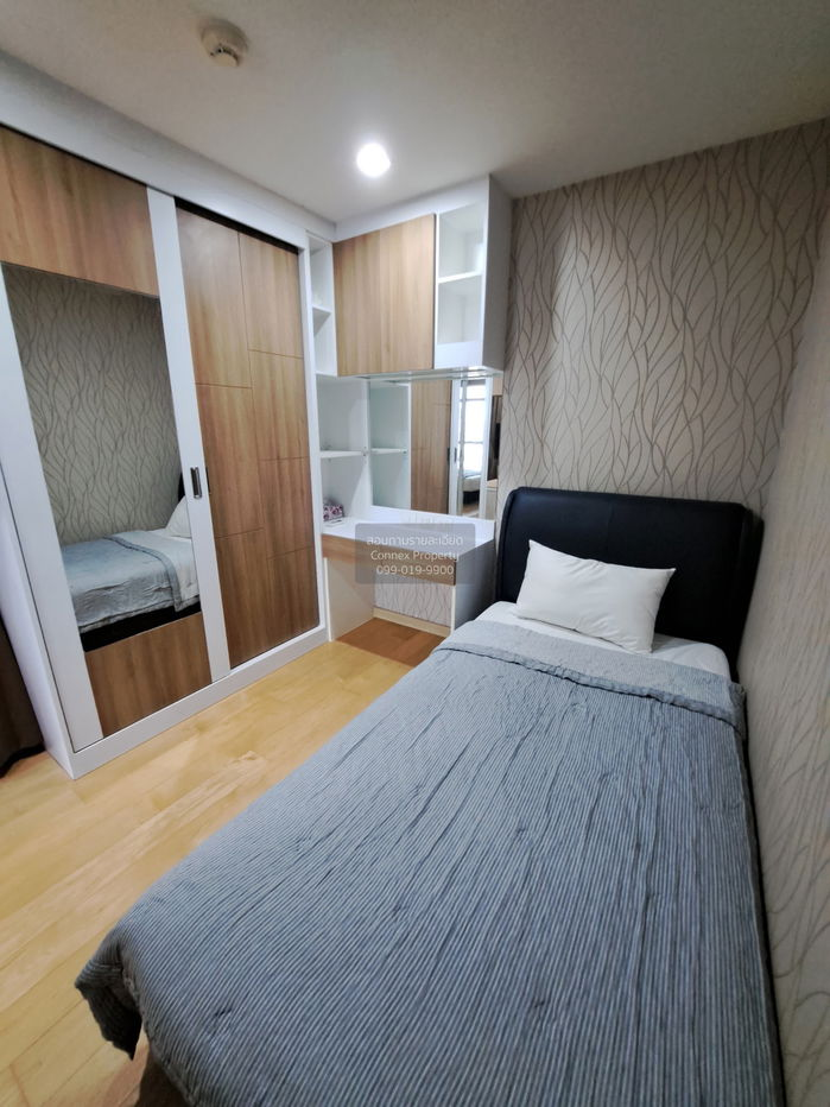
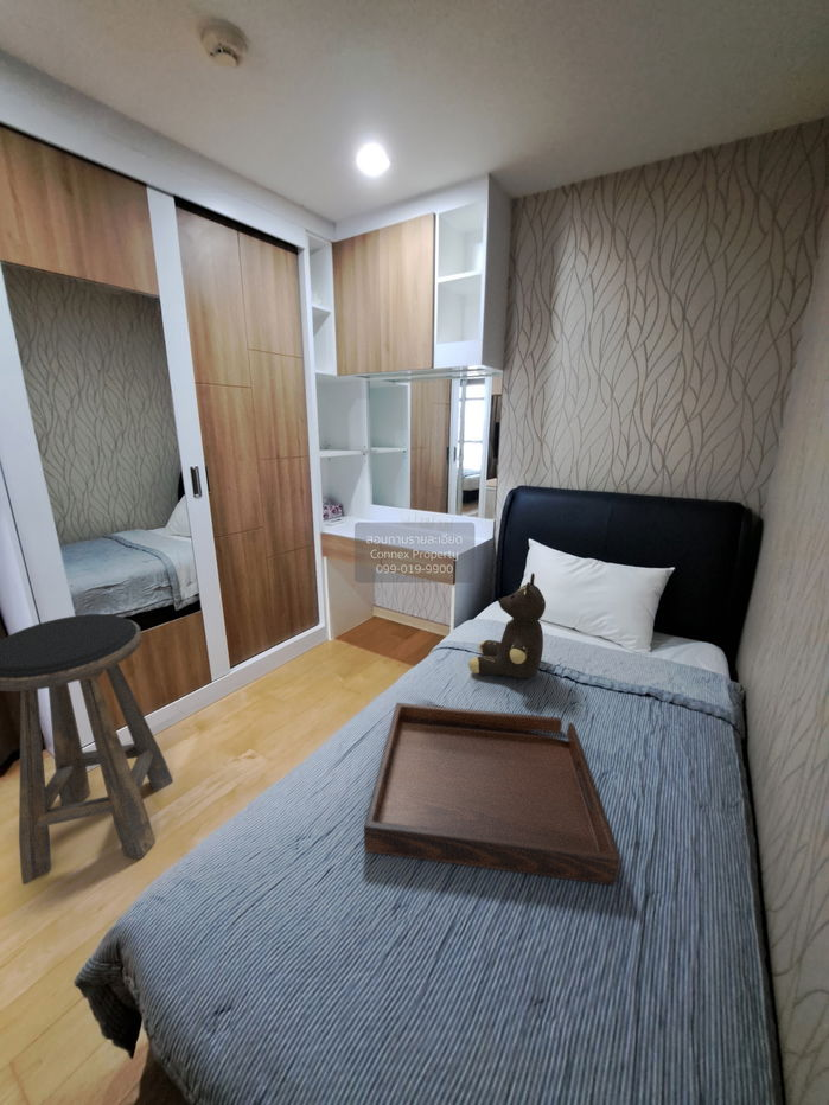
+ teddy bear (509, 624)
+ serving tray (484, 775)
+ stool (79, 739)
